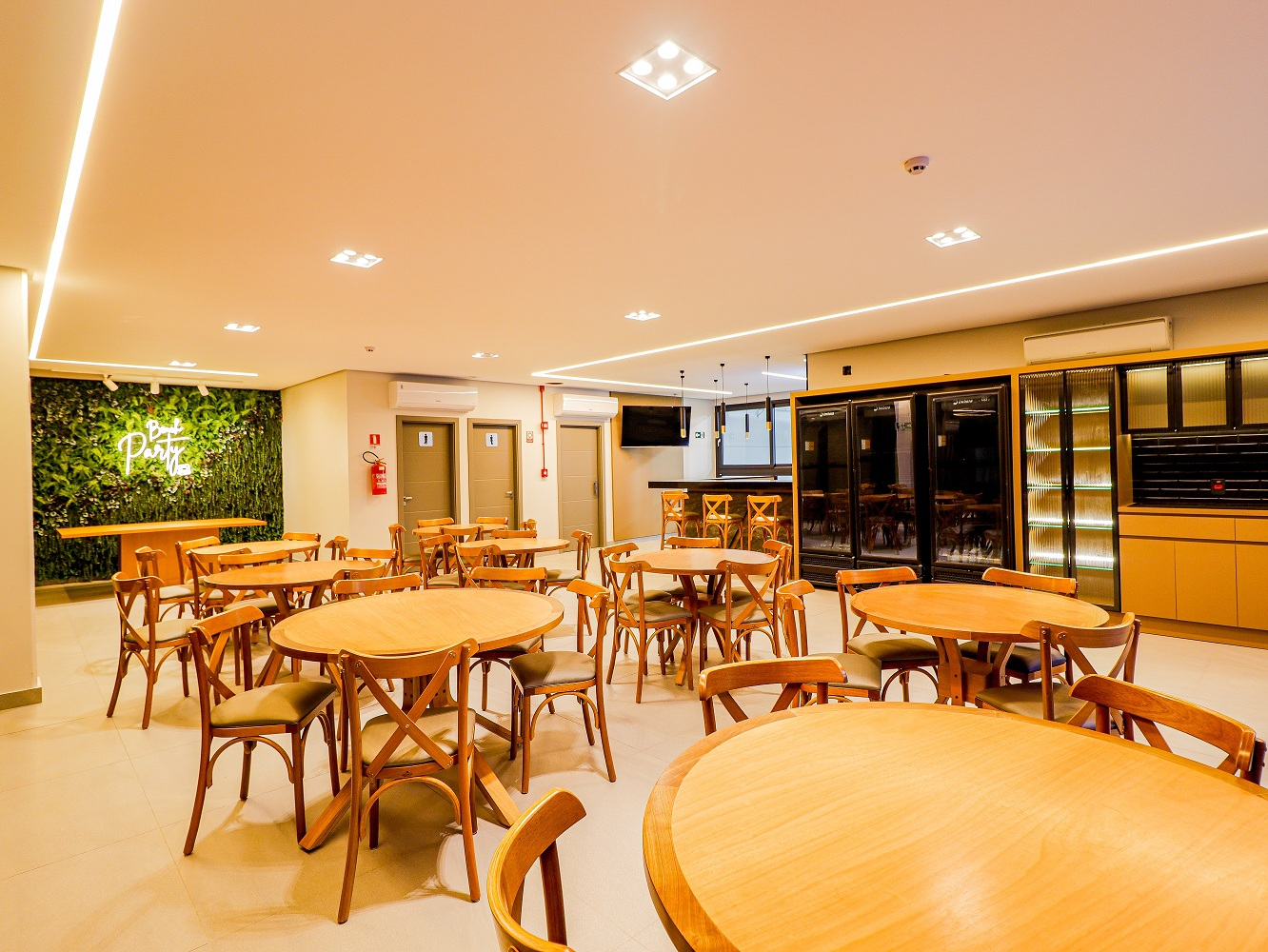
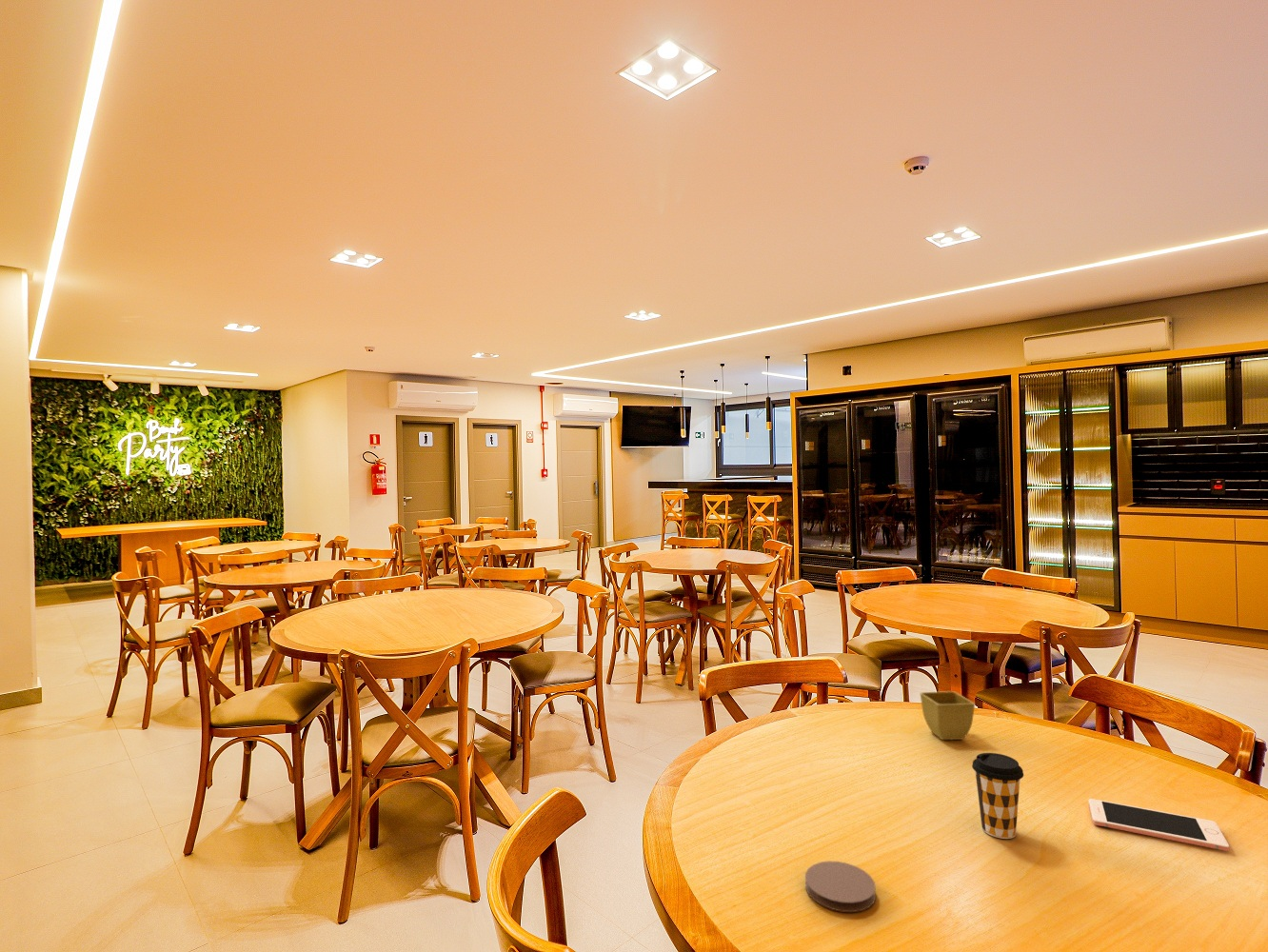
+ coffee cup (998, 795)
+ cell phone (1154, 823)
+ flower pot (946, 717)
+ coaster (840, 884)
